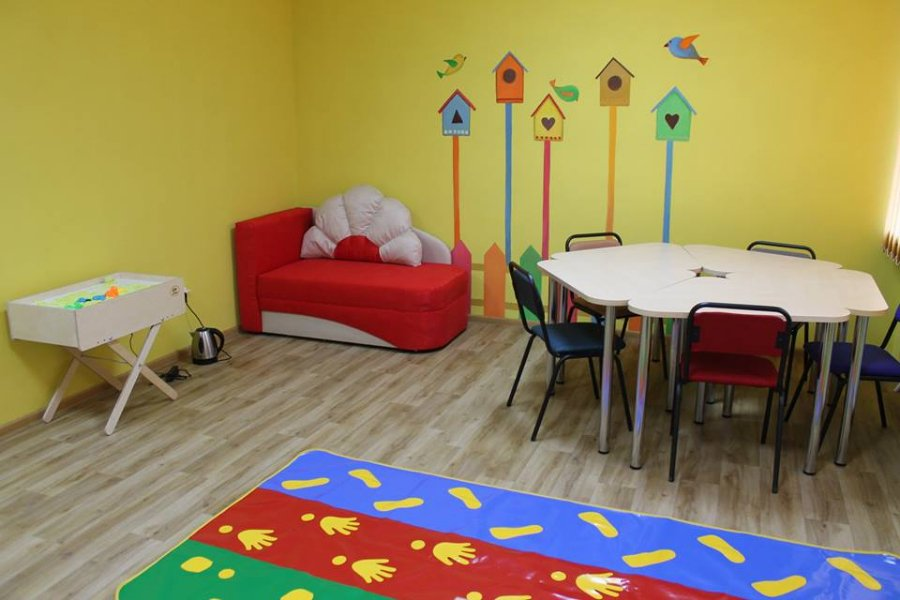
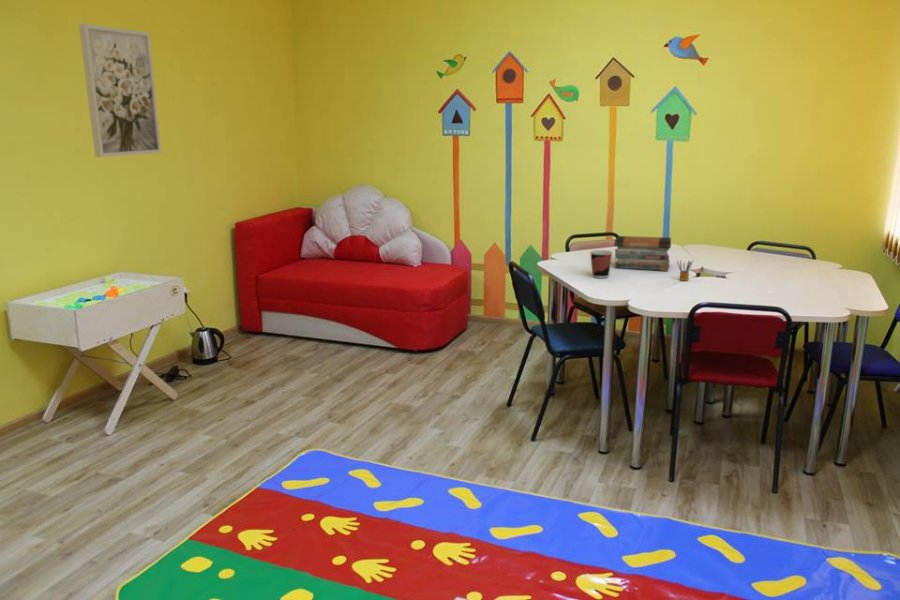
+ wall art (123, 92)
+ book stack (642, 252)
+ cup (600, 264)
+ pencil box (684, 269)
